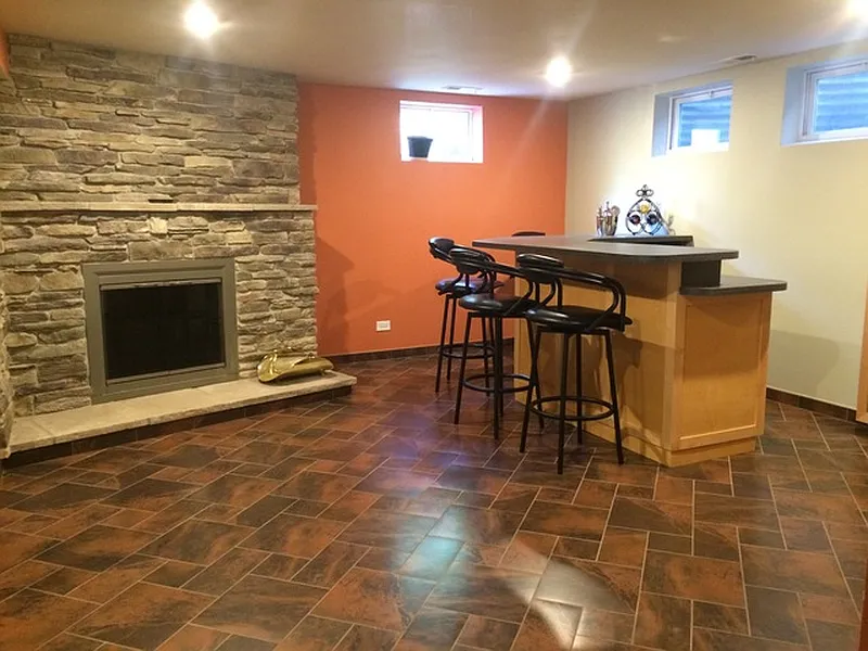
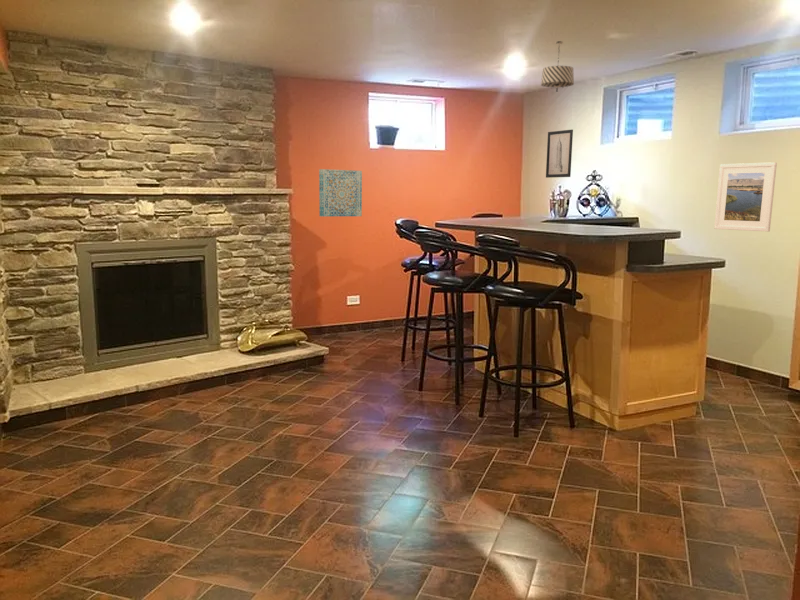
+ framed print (744, 197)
+ wall art (559, 154)
+ wall art (340, 193)
+ pendant light (558, 67)
